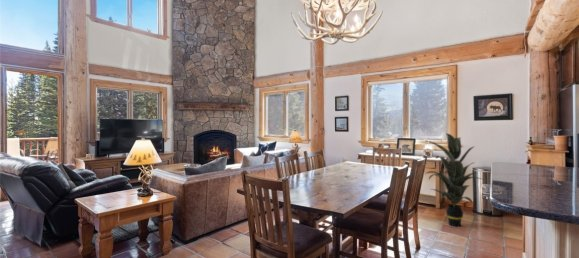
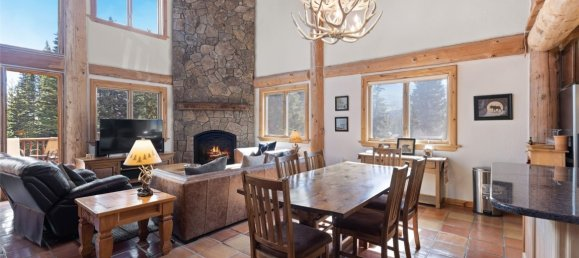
- indoor plant (450, 178)
